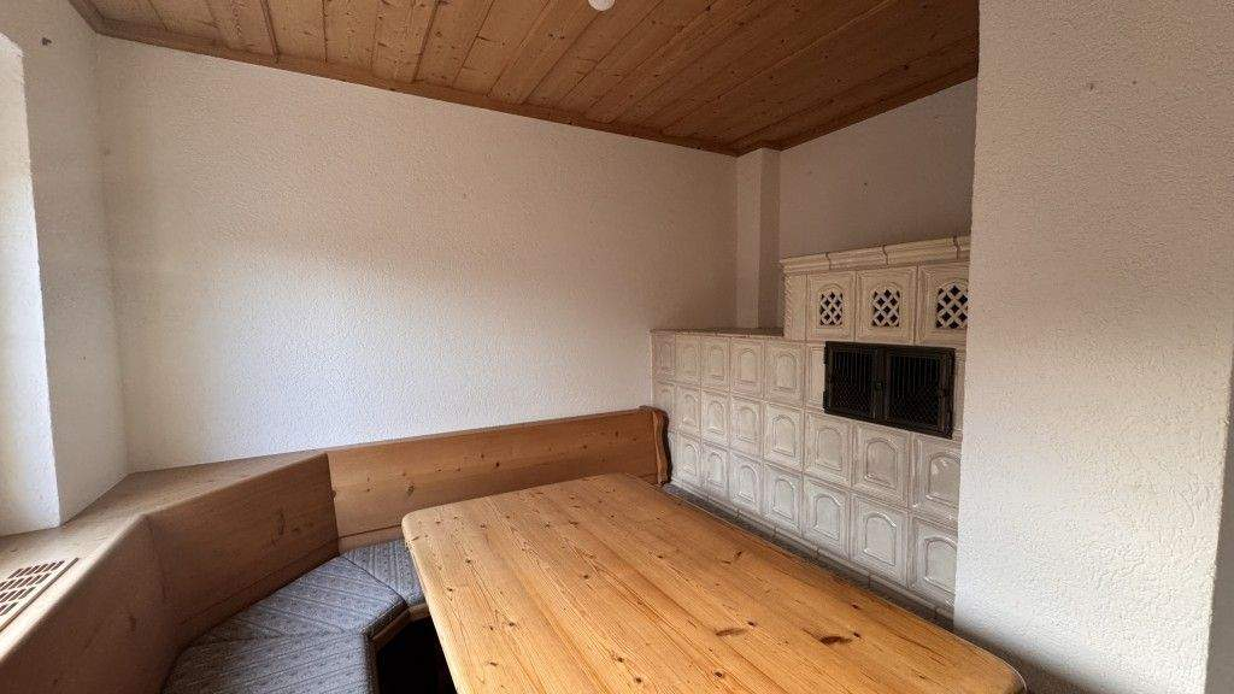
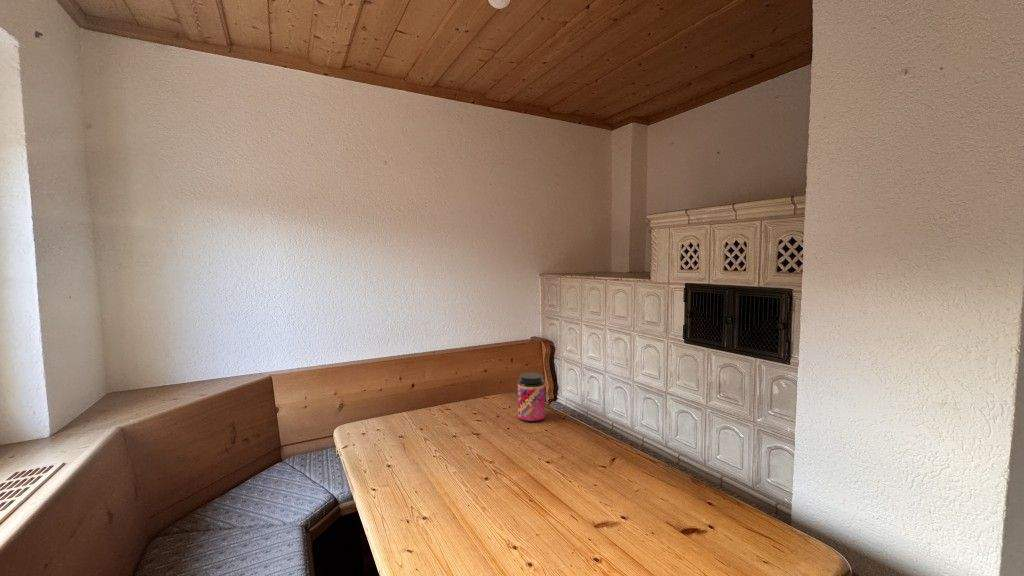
+ jar (531, 396)
